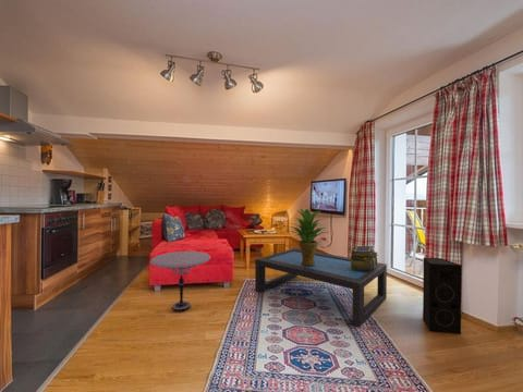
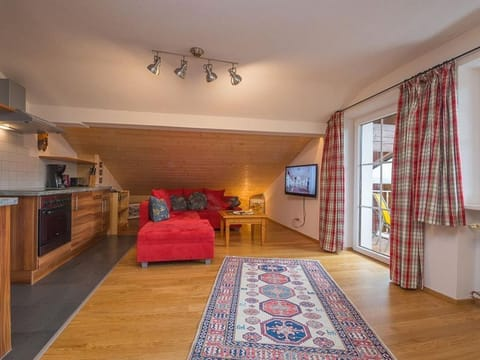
- potted plant (308, 235)
- speaker (438, 293)
- coffee table (318, 278)
- stack of books (364, 257)
- side table (181, 282)
